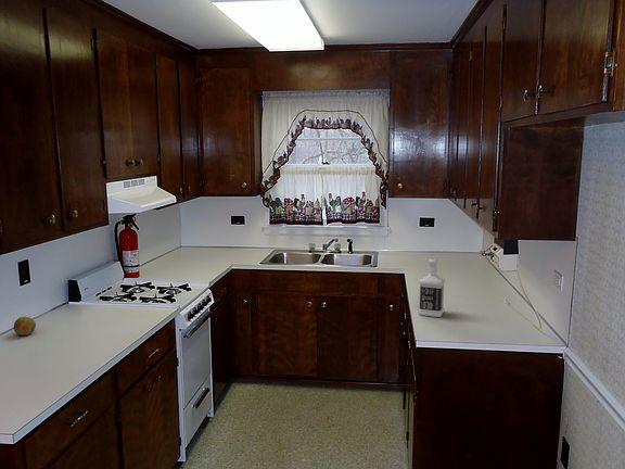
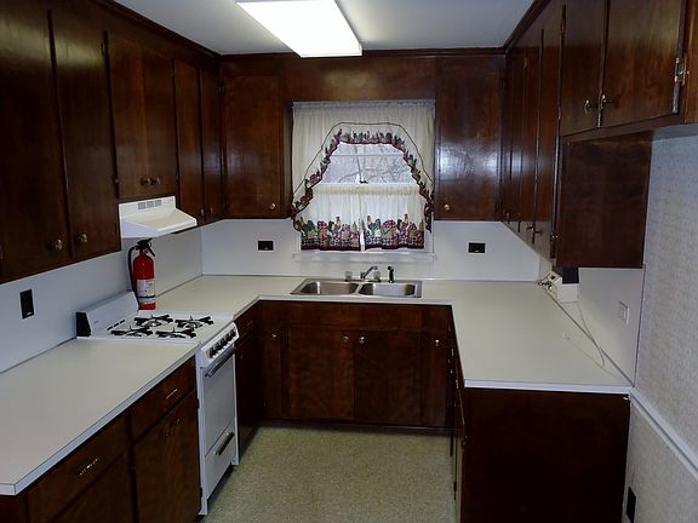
- apple (24, 326)
- bottle (432, 286)
